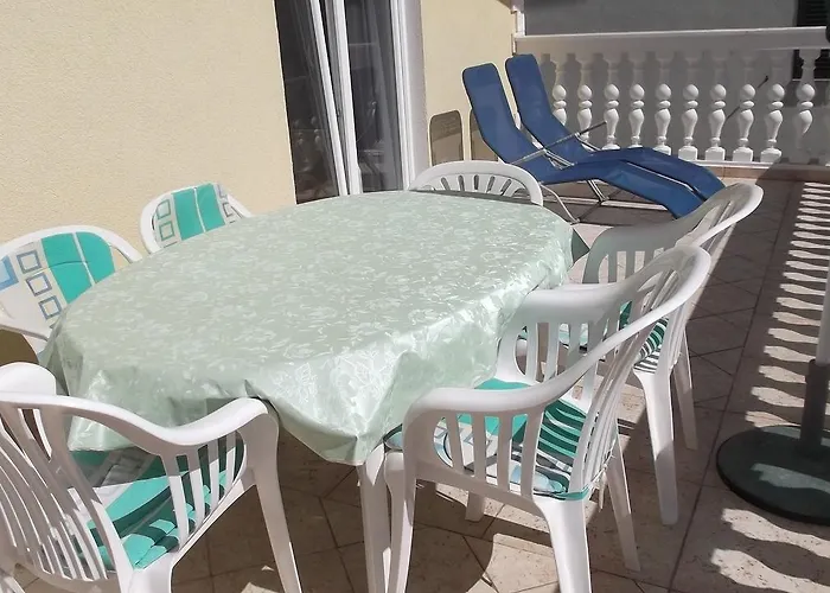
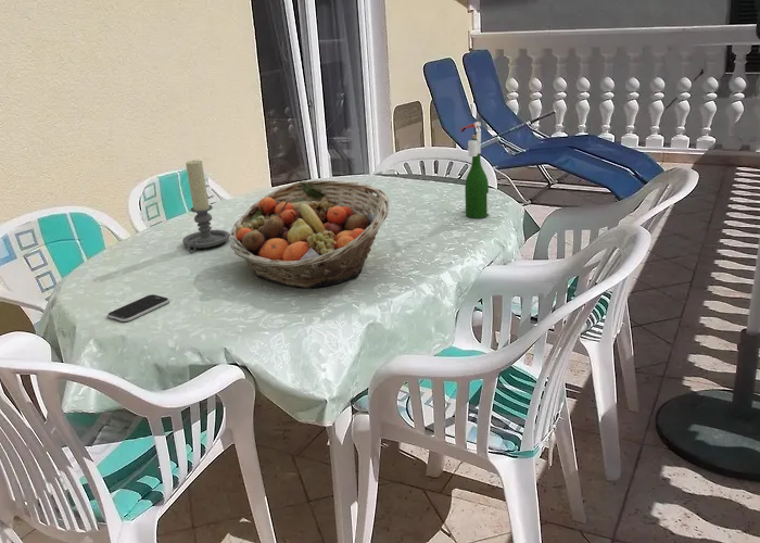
+ candle holder (198, 204)
+ smartphone (139, 307)
+ wine bottle (471, 168)
+ fruit basket (309, 231)
